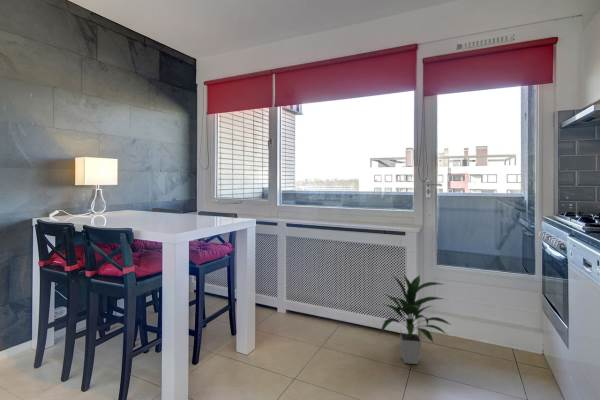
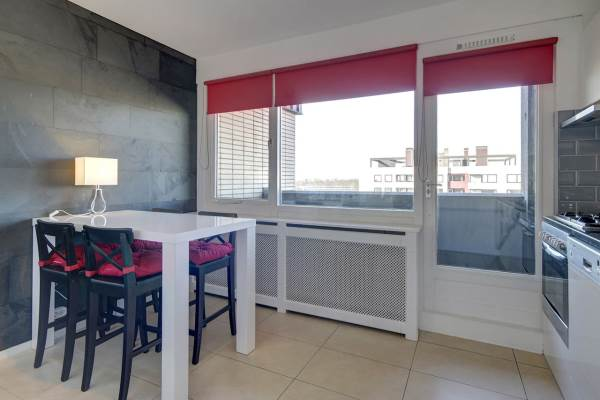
- indoor plant (411, 315)
